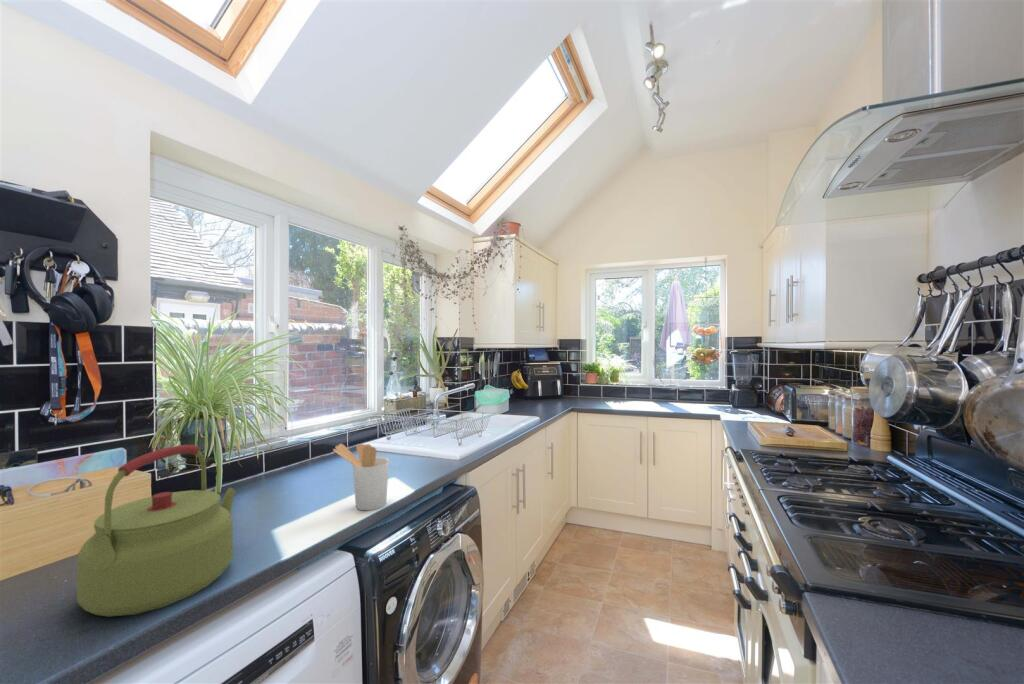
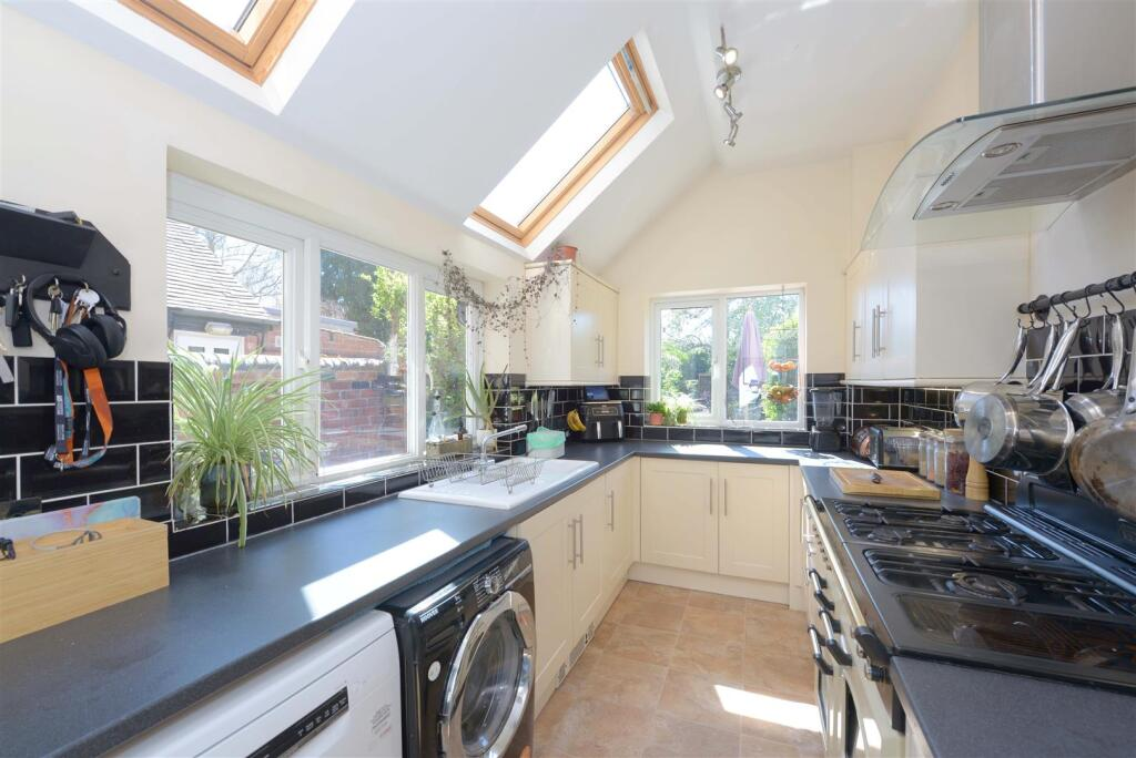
- kettle (178, 509)
- utensil holder (361, 473)
